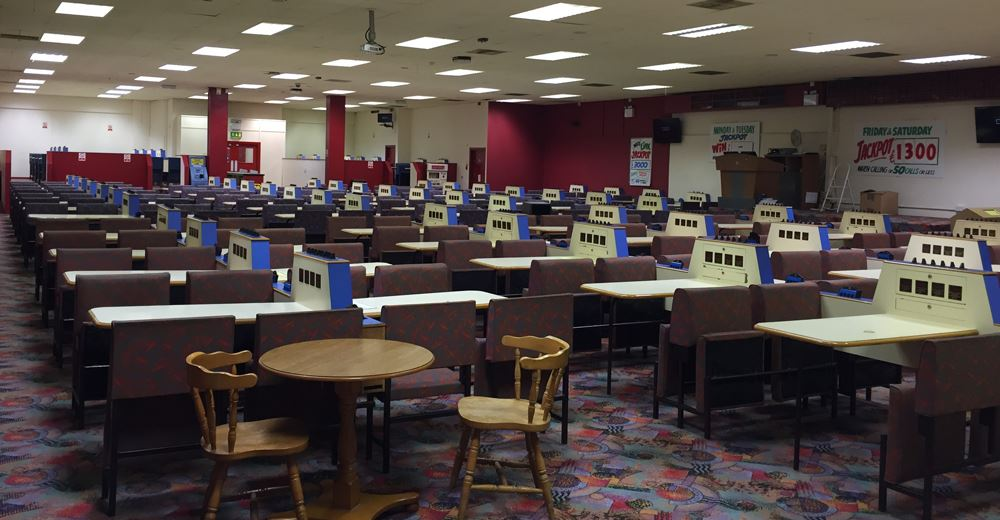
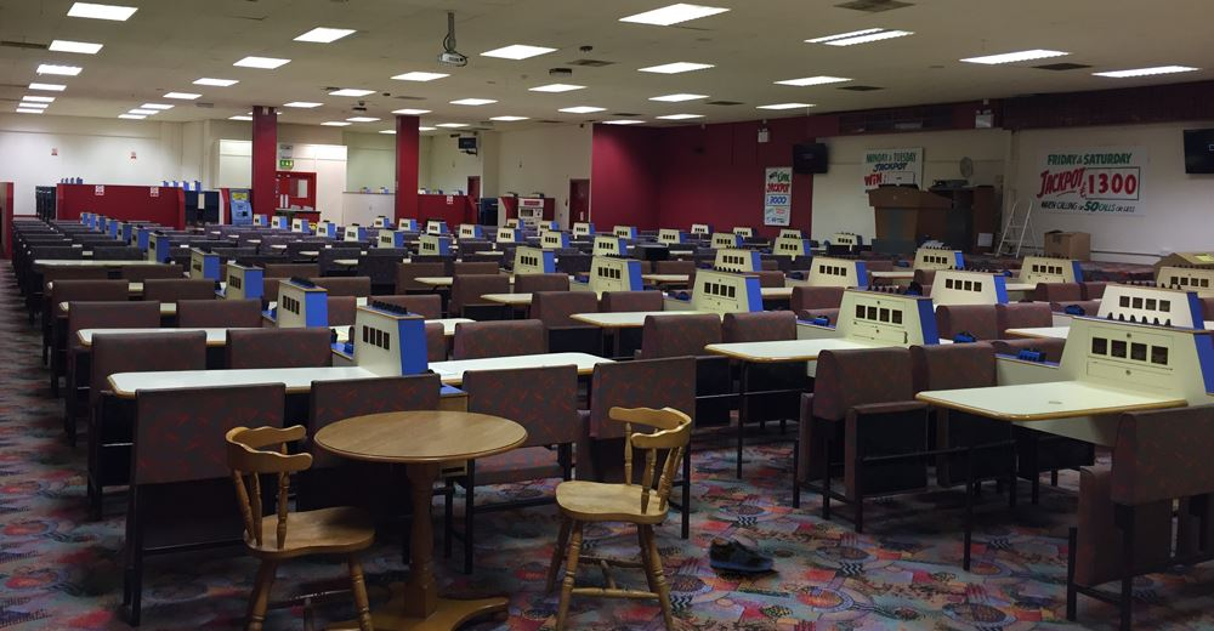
+ sneaker (741, 553)
